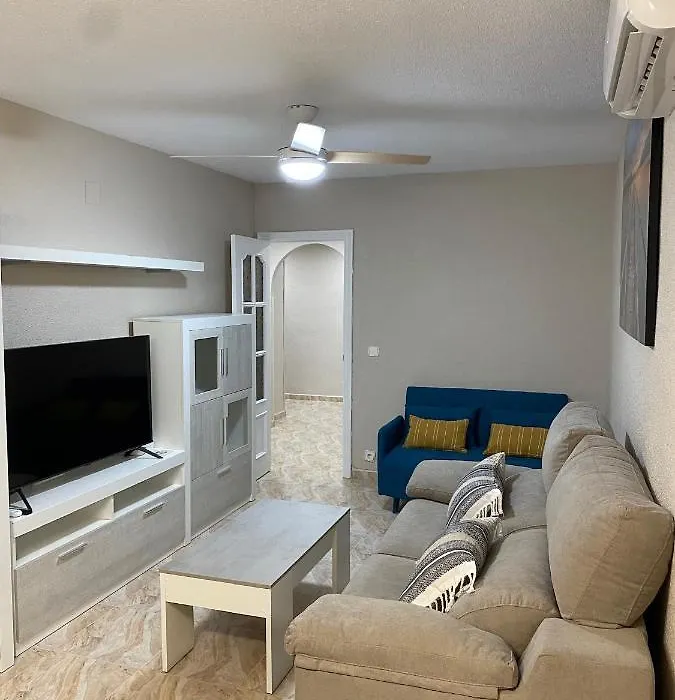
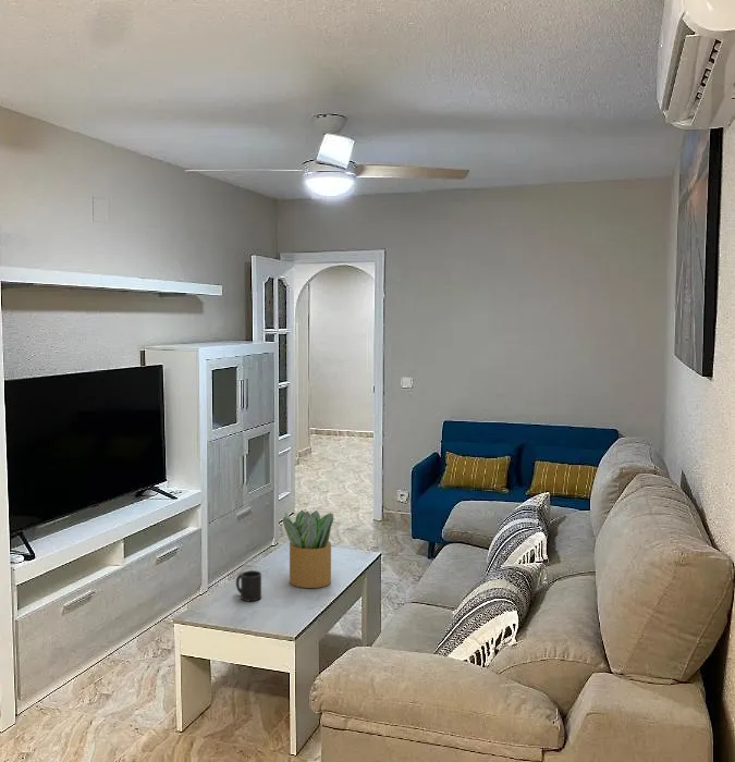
+ potted plant (307, 546)
+ mug (247, 585)
